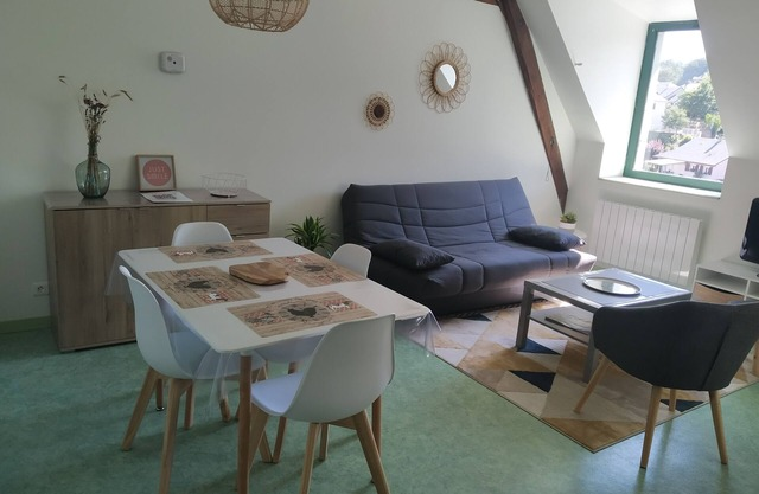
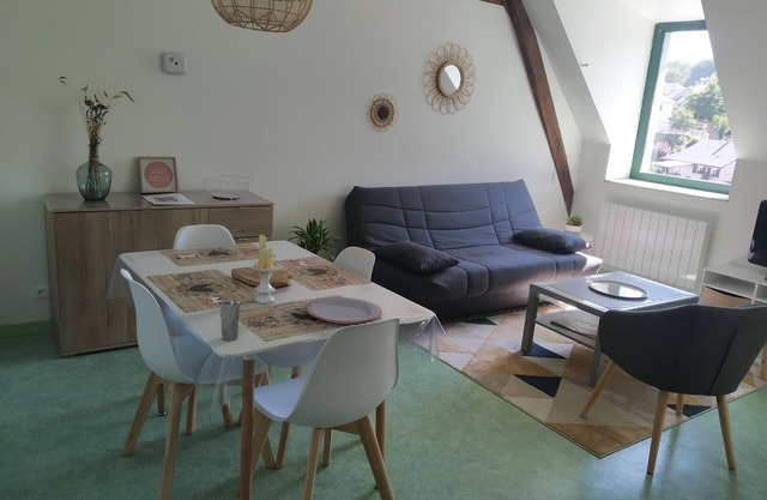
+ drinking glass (229, 320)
+ candle (265, 267)
+ plate (343, 311)
